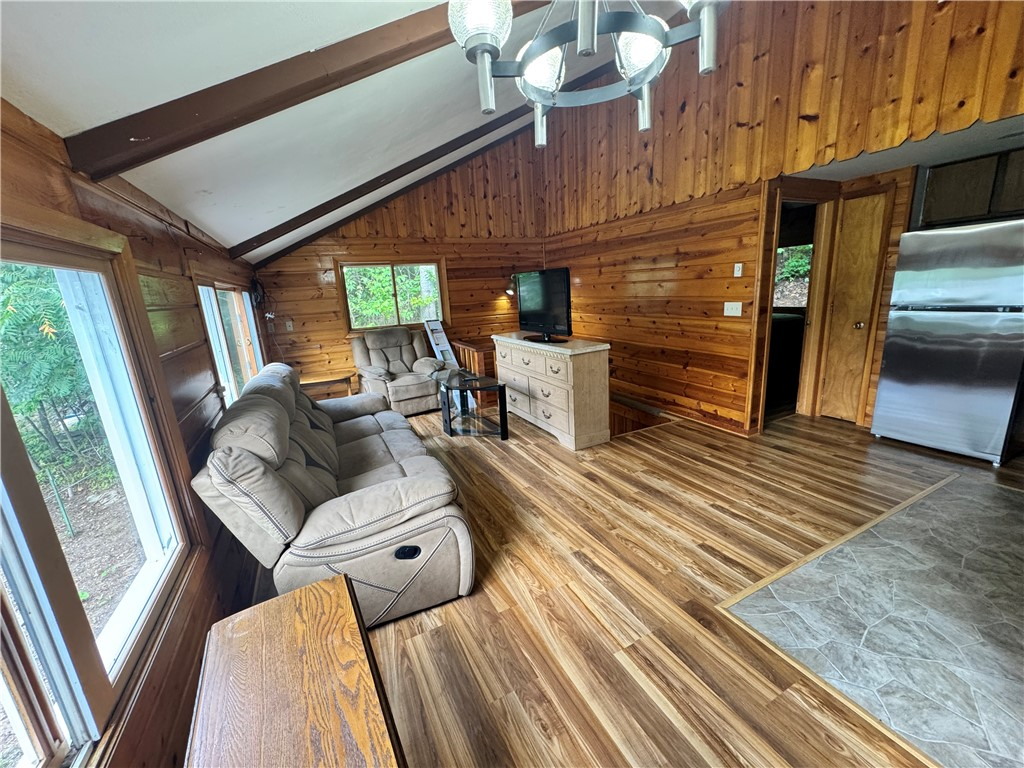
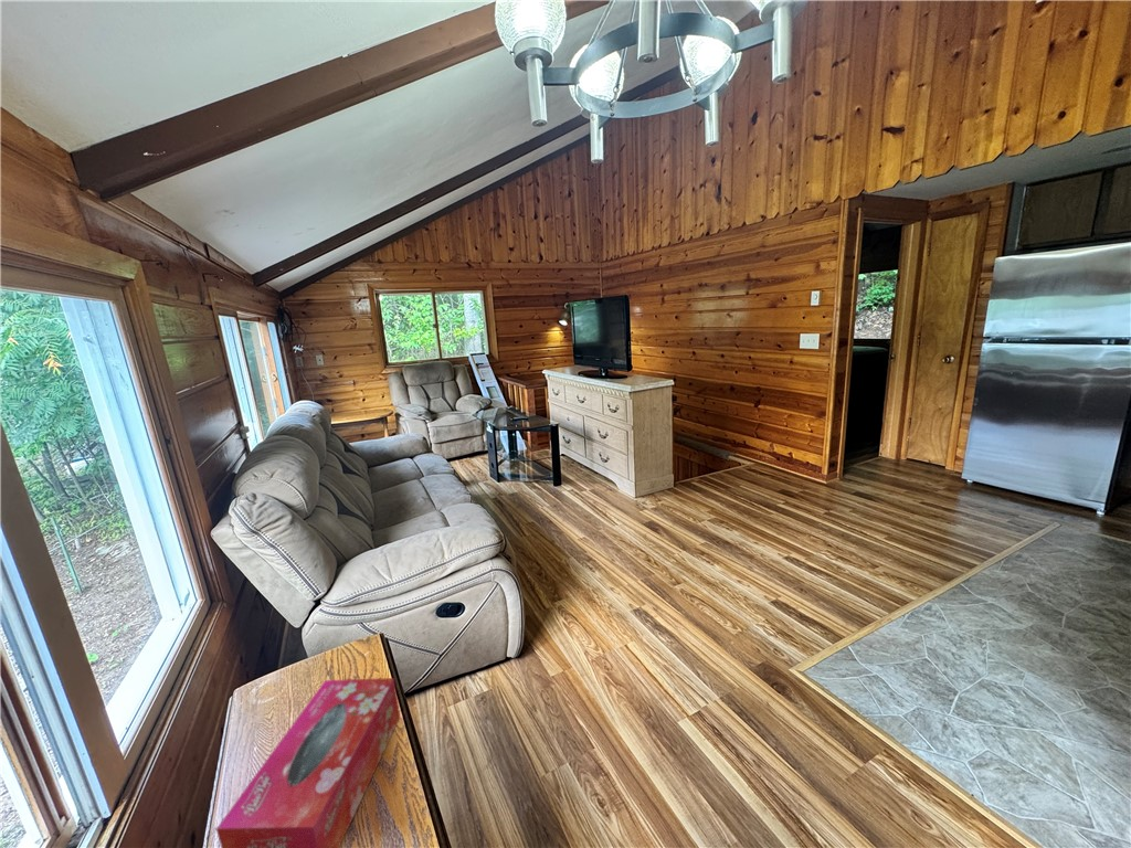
+ tissue box (325, 762)
